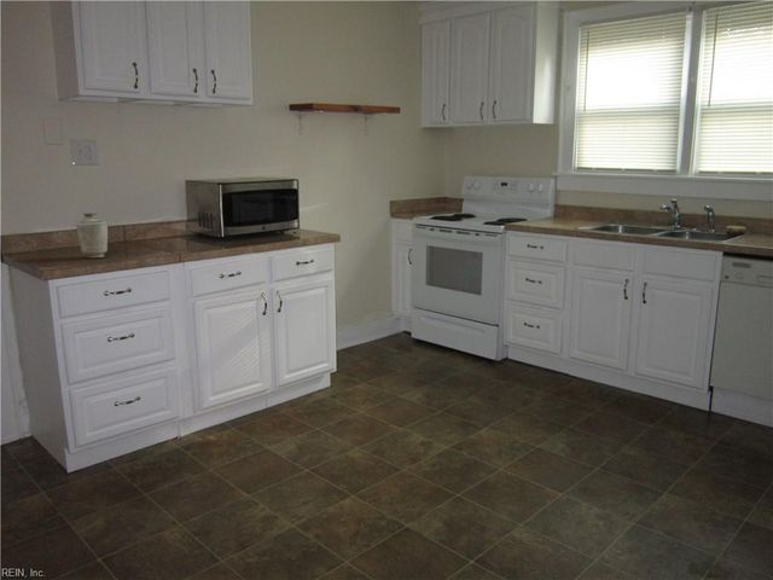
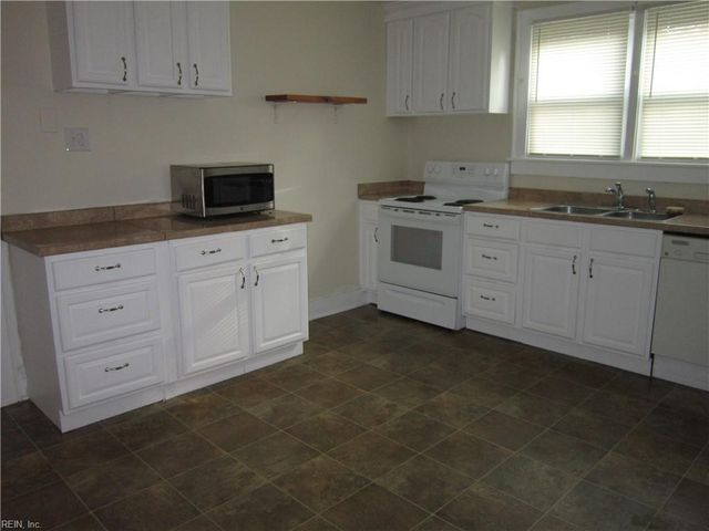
- vase (92, 234)
